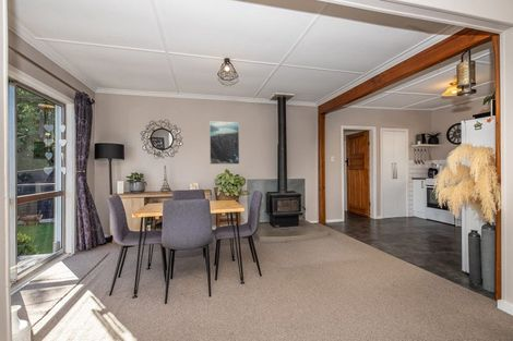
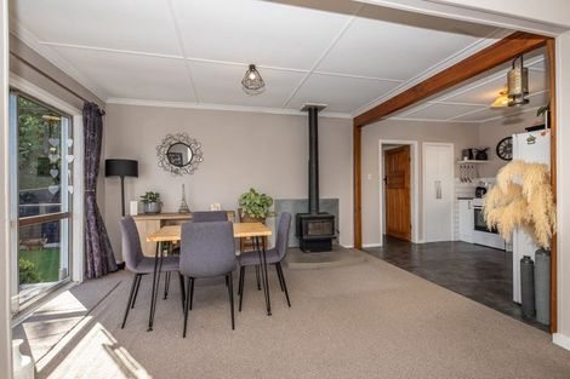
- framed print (224, 143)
